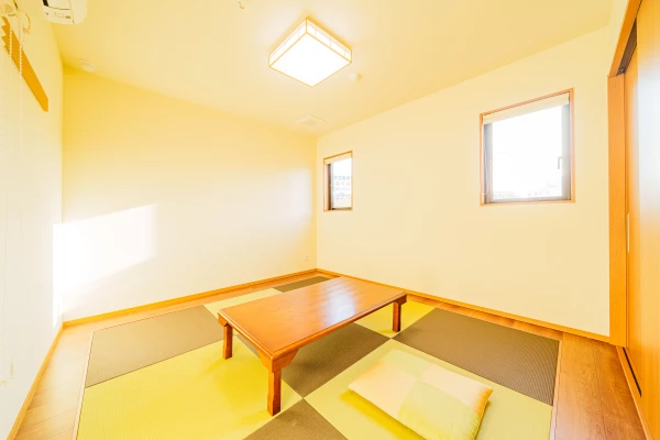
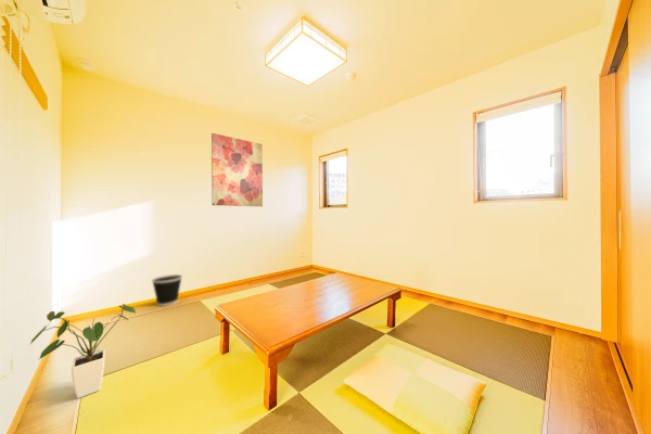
+ wastebasket (167, 290)
+ house plant (87, 347)
+ wall art (239, 173)
